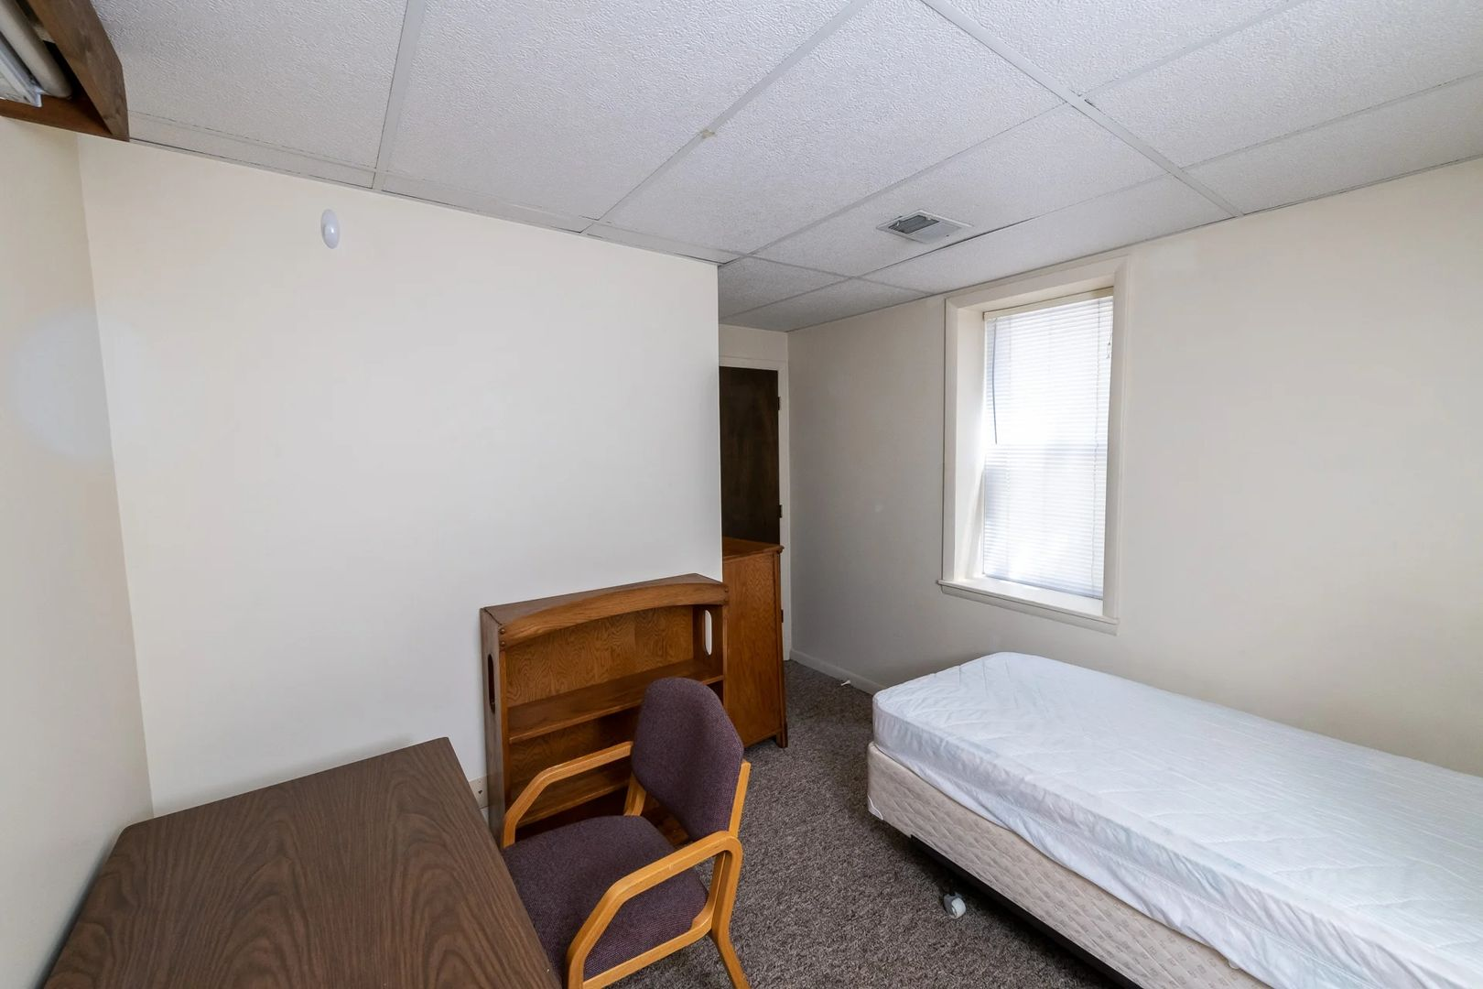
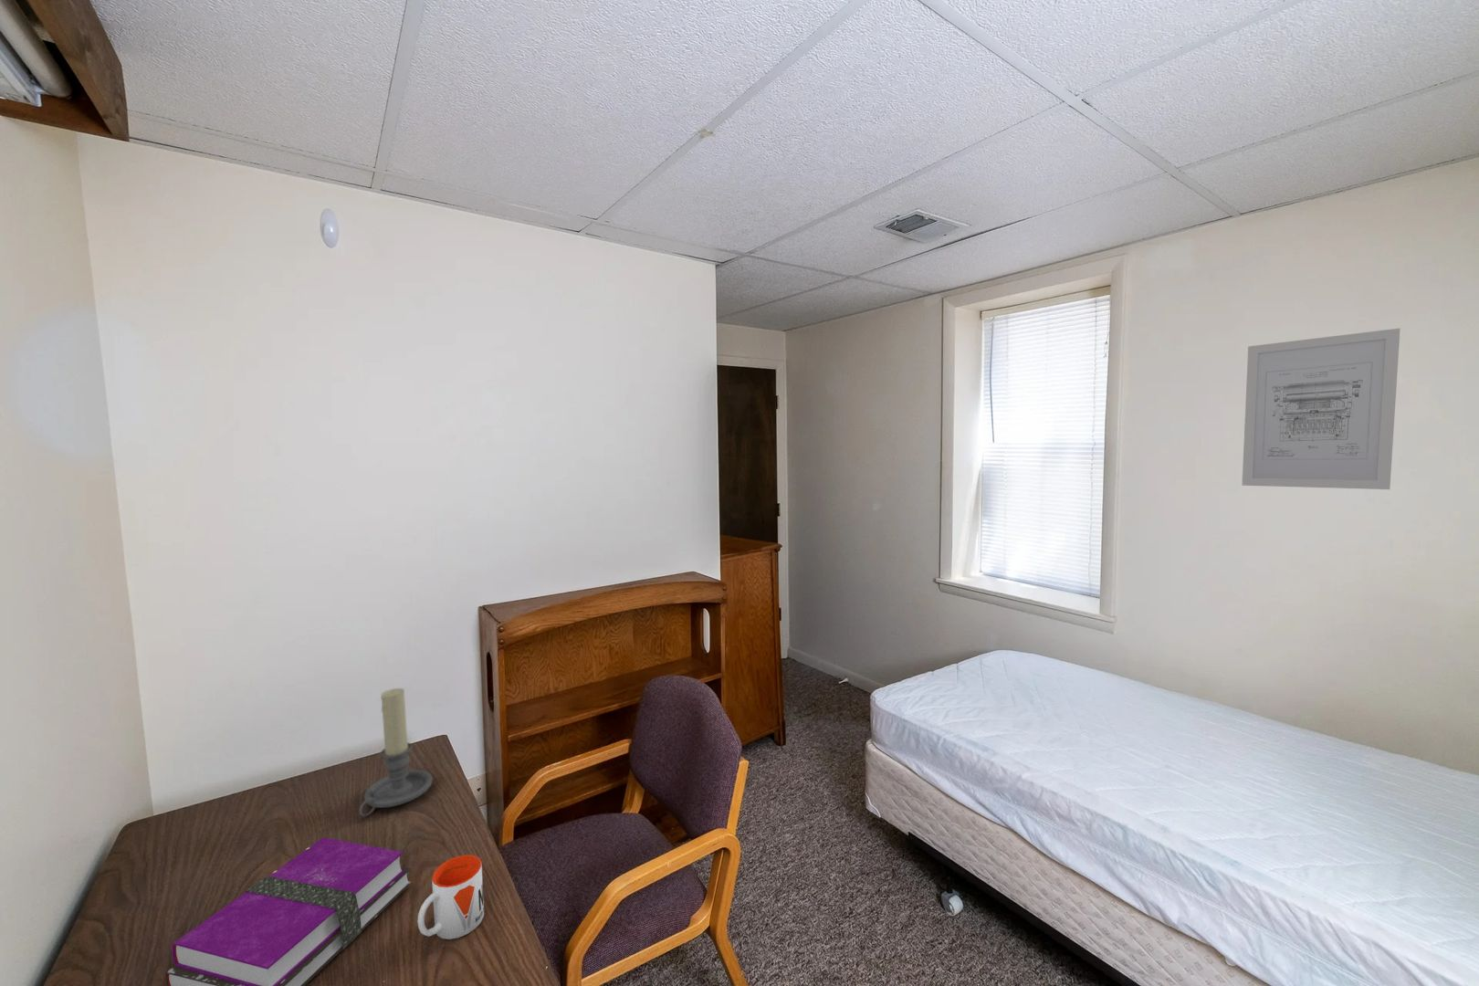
+ wall art (1314, 413)
+ hardback book (299, 911)
+ mug (449, 902)
+ candle holder (390, 745)
